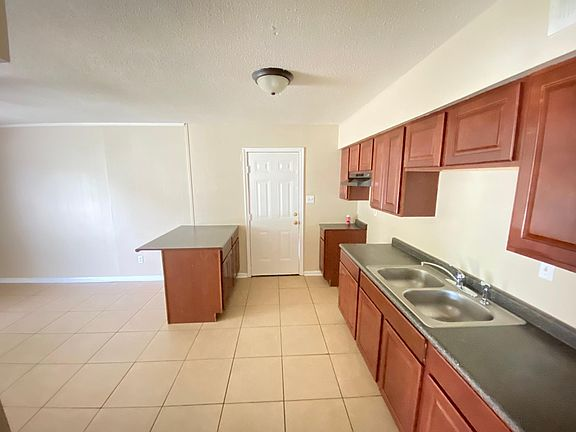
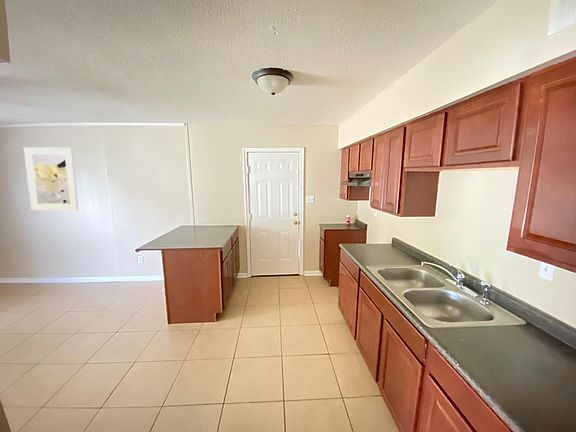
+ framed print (51, 179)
